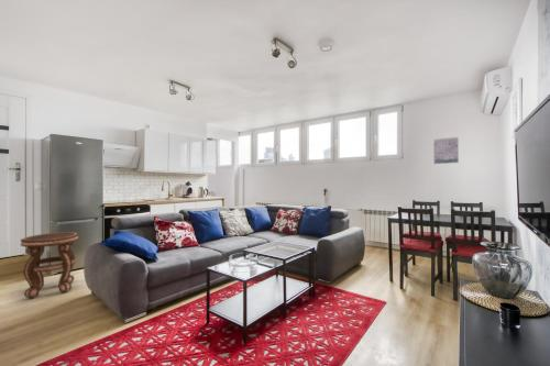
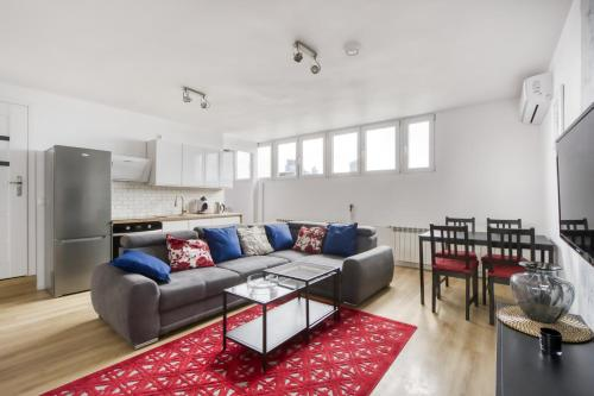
- side table (51, 262)
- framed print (446, 151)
